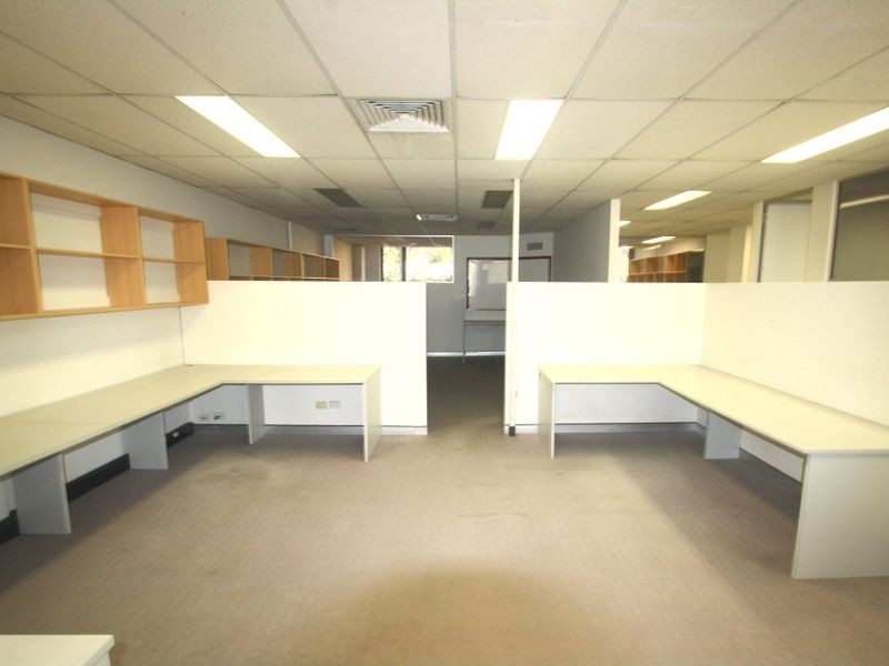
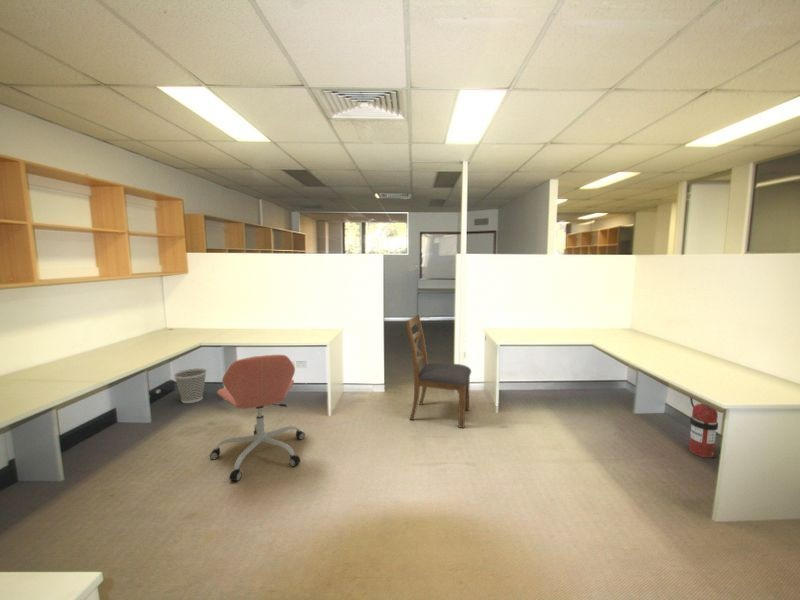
+ fire extinguisher (703, 421)
+ office chair (259, 400)
+ chair (439, 366)
+ wastebasket (191, 386)
